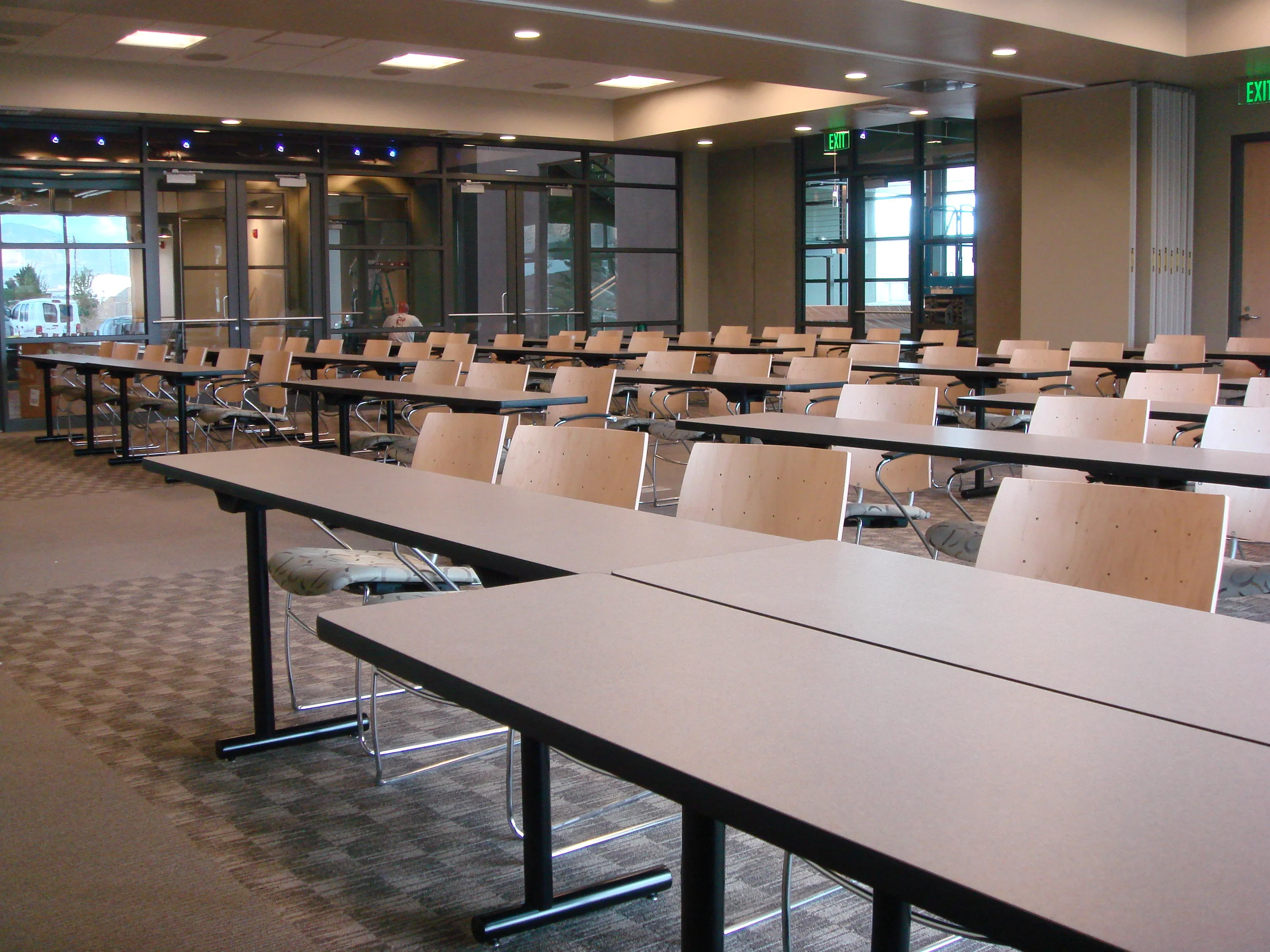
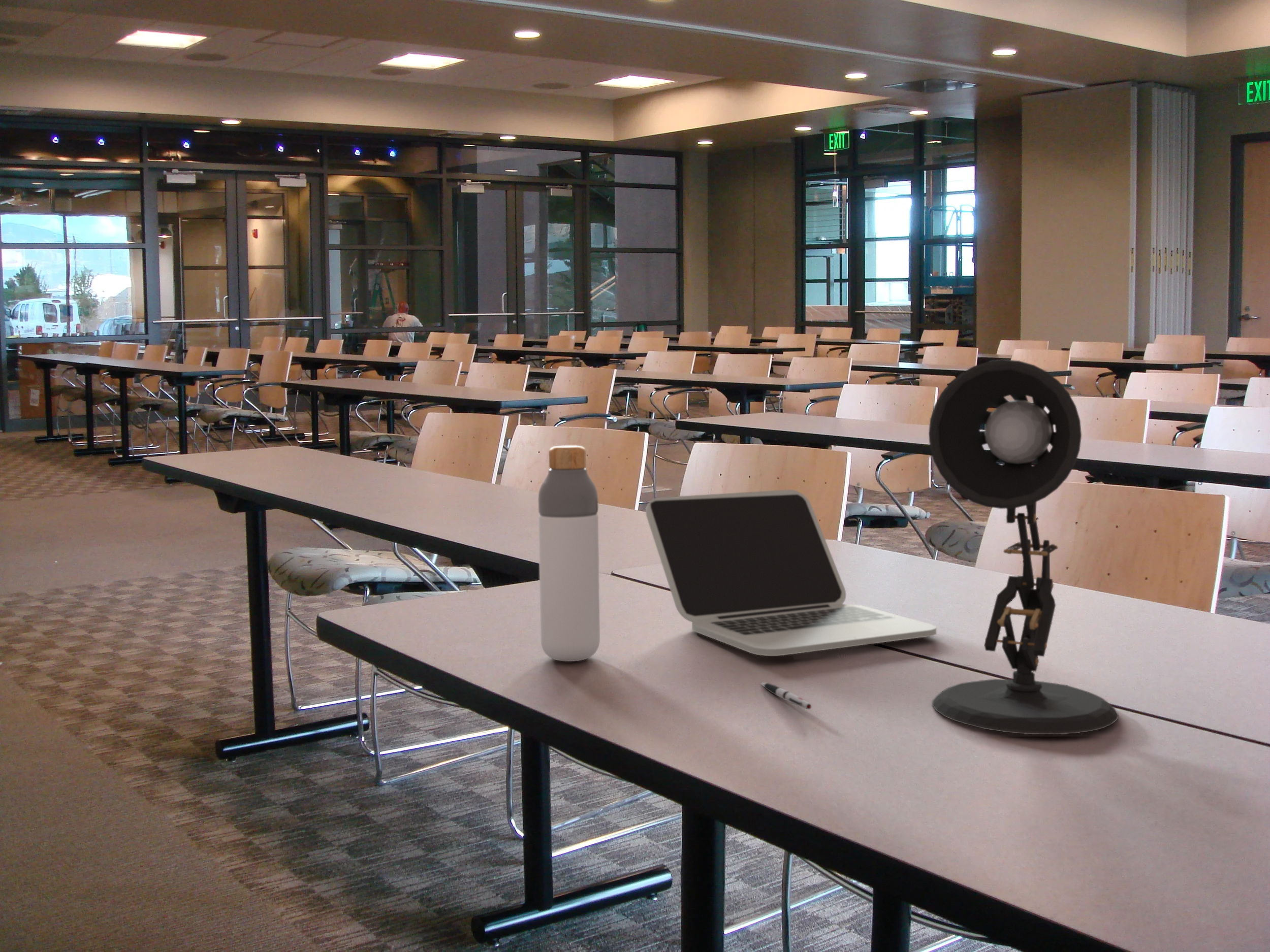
+ desk lamp (1024, 537)
+ laptop (786, 563)
+ bottle (569, 552)
+ pen (783, 694)
